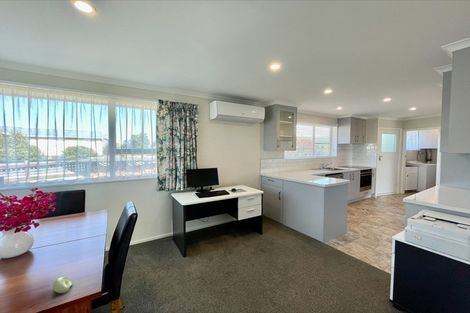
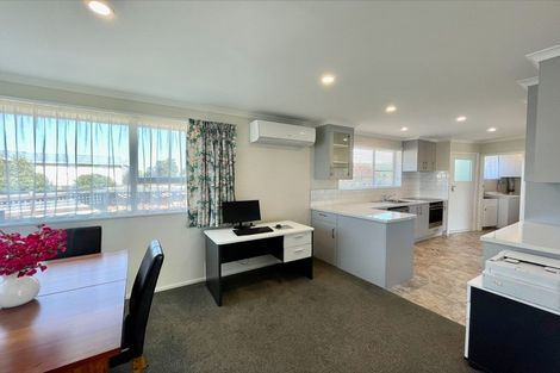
- decorative egg (62, 283)
